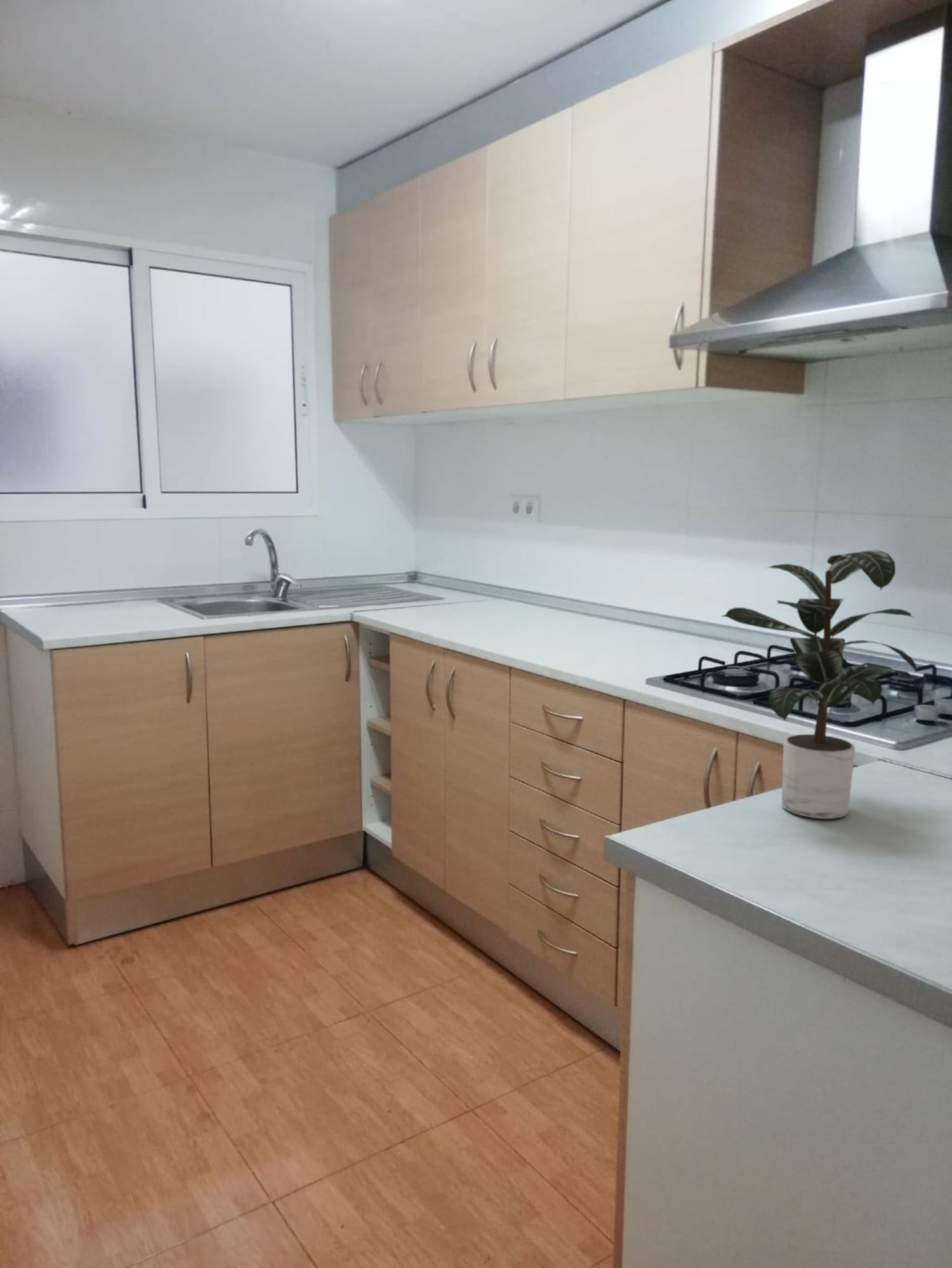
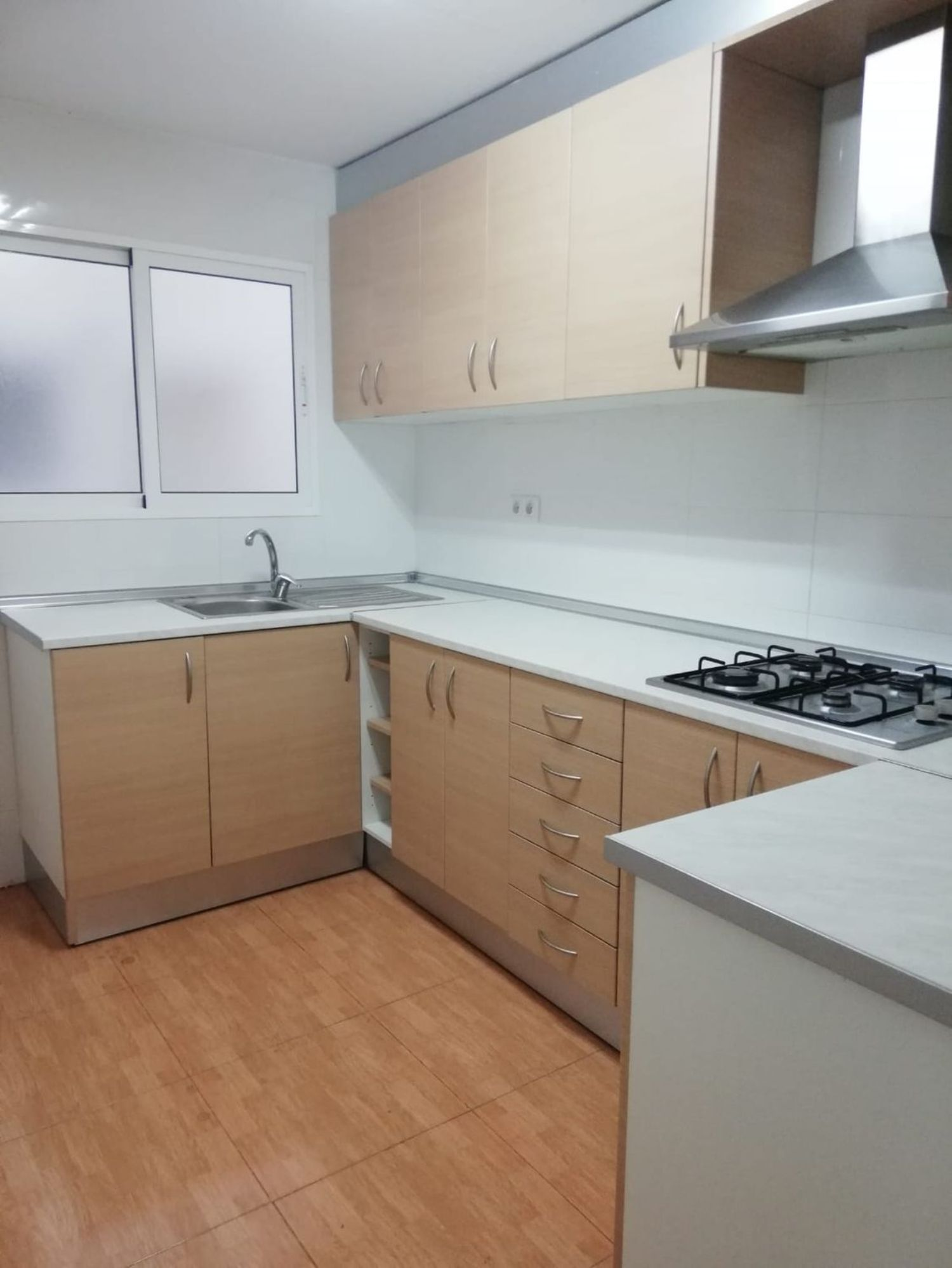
- potted plant (823, 675)
